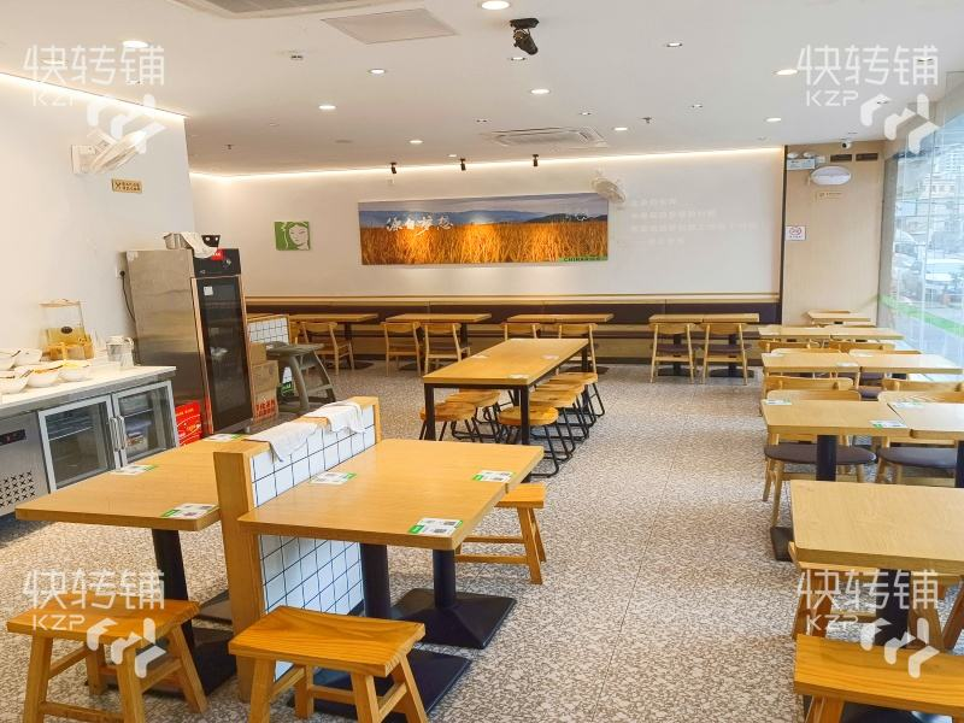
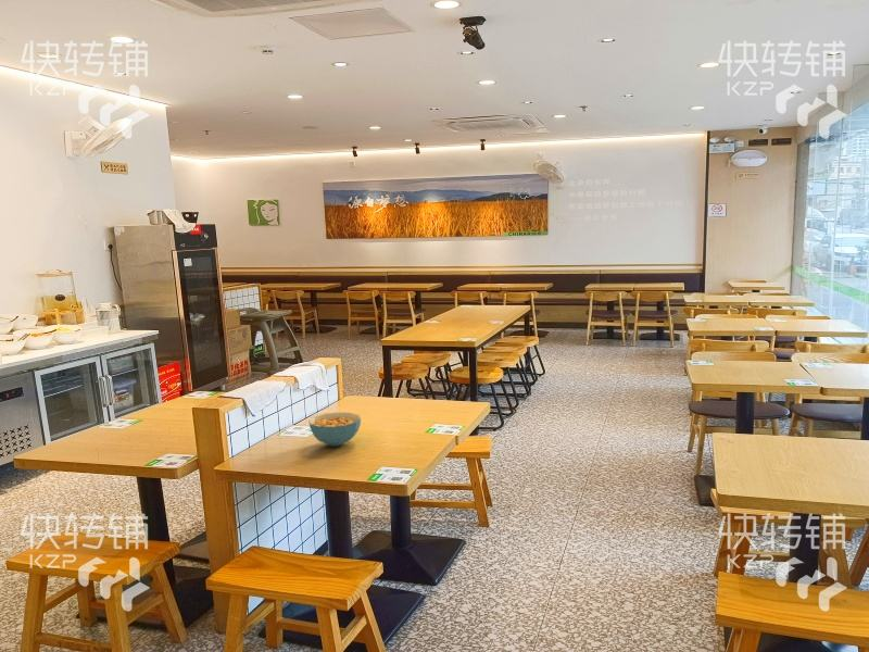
+ cereal bowl (335, 431)
